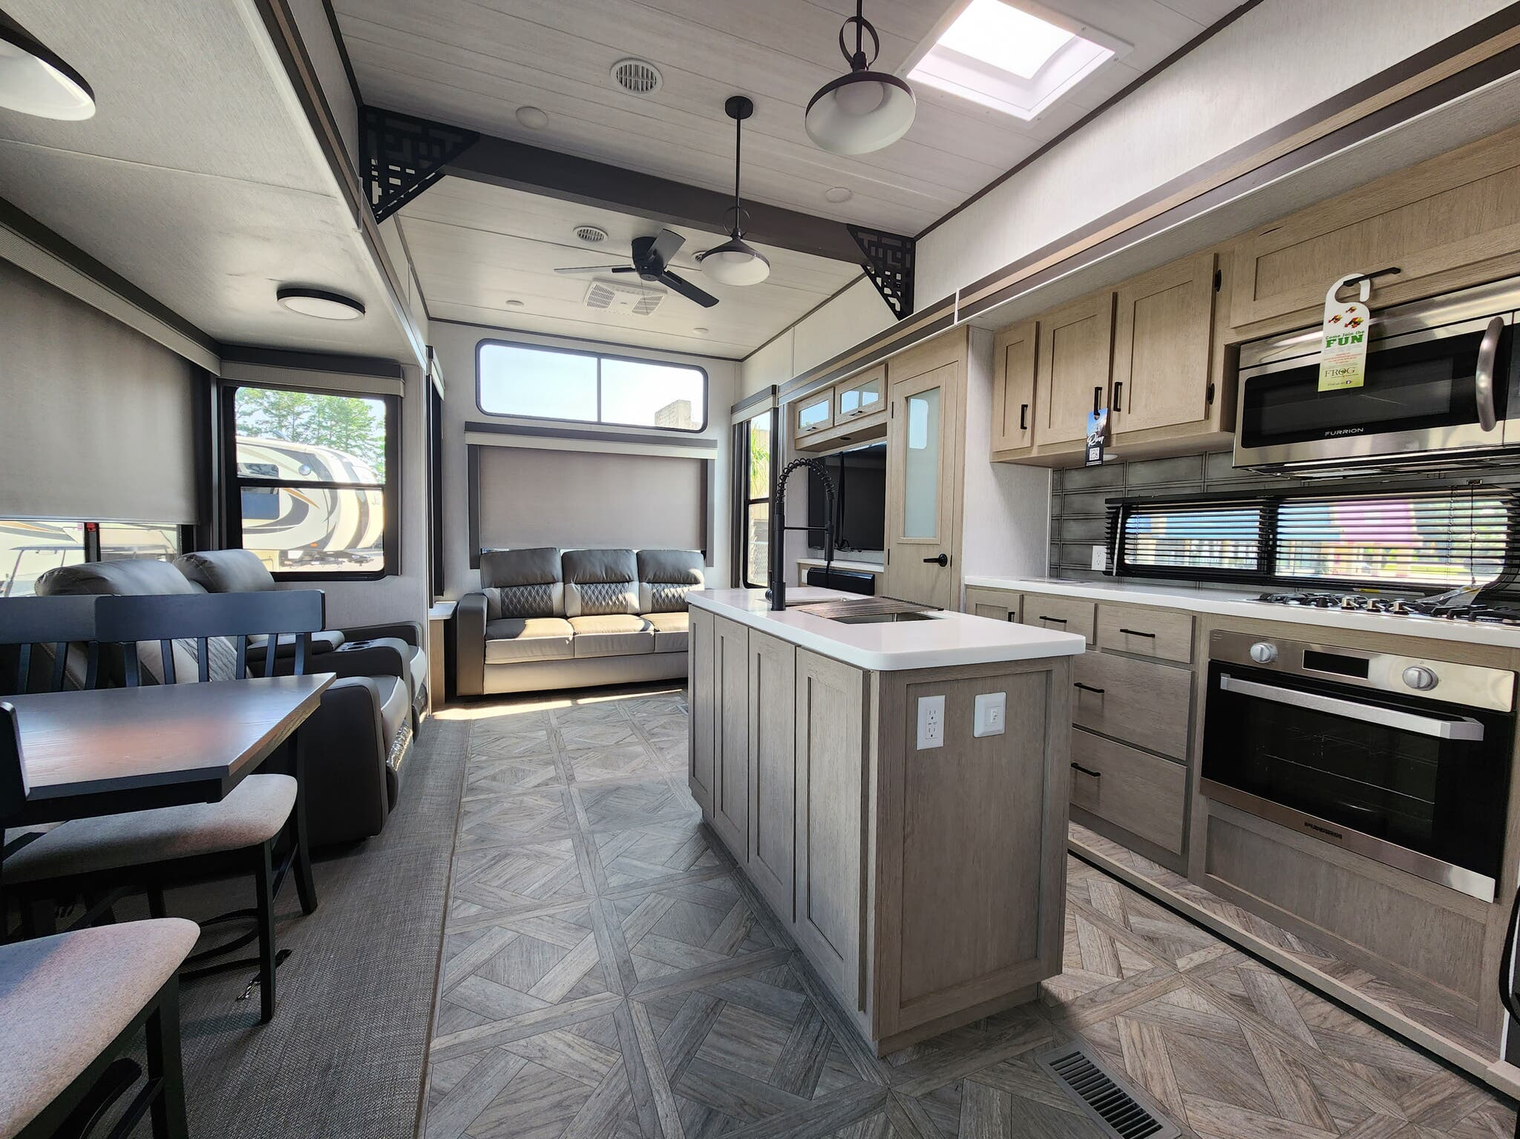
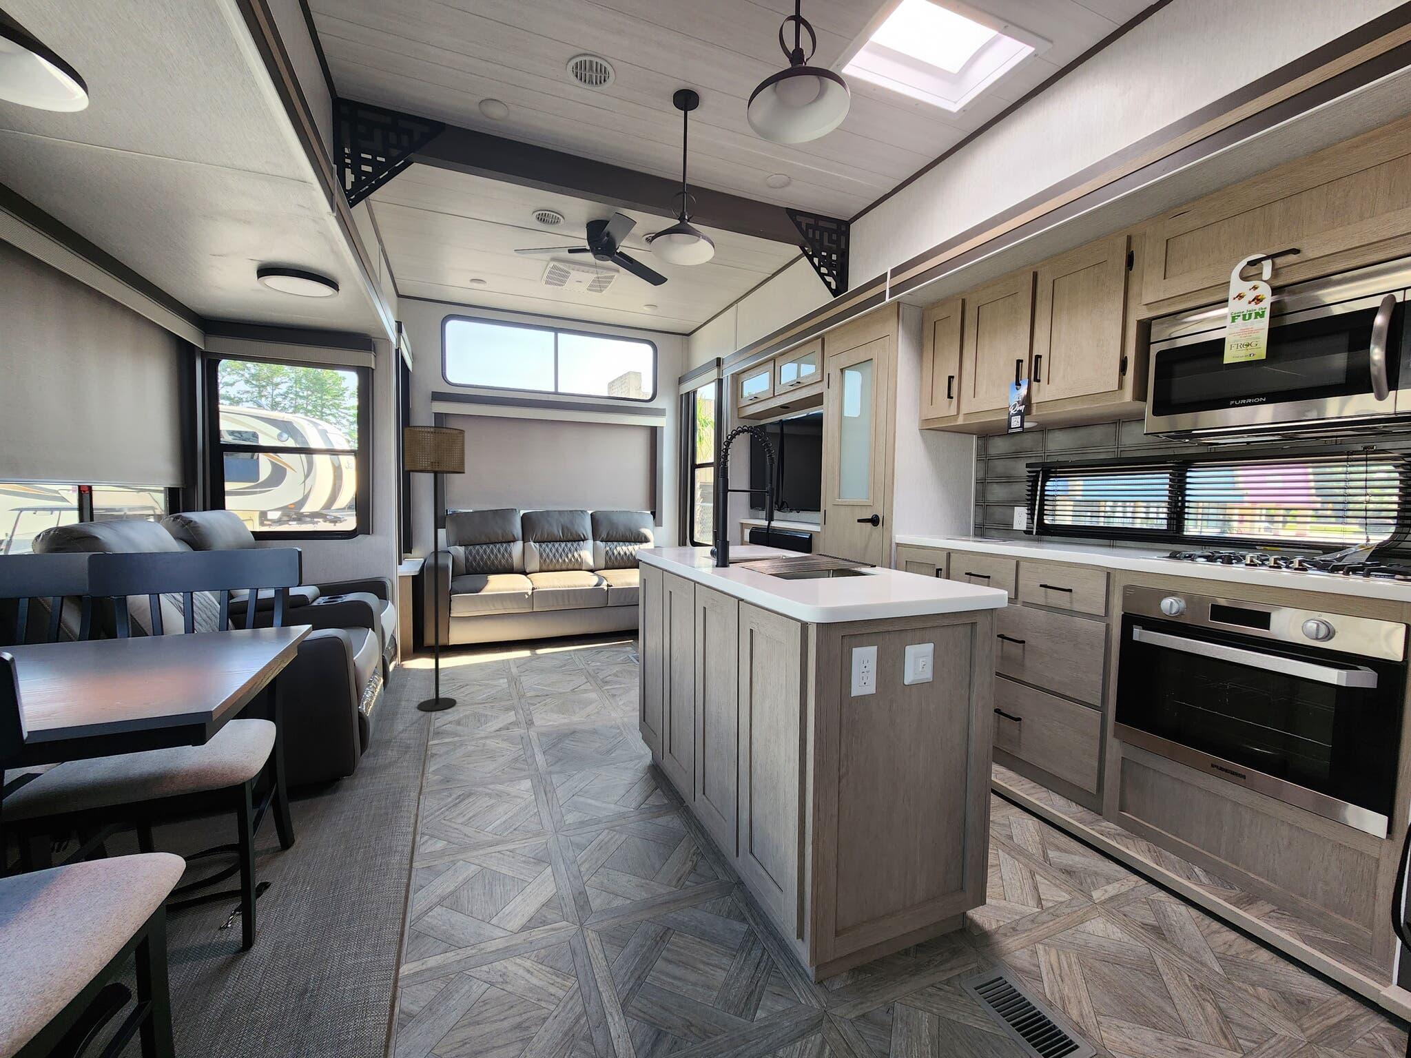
+ floor lamp (437, 568)
